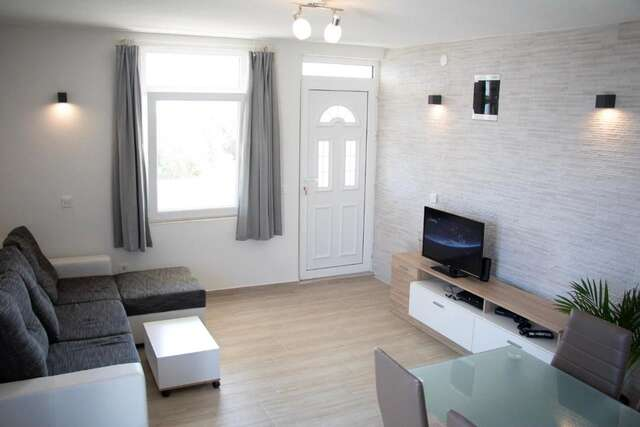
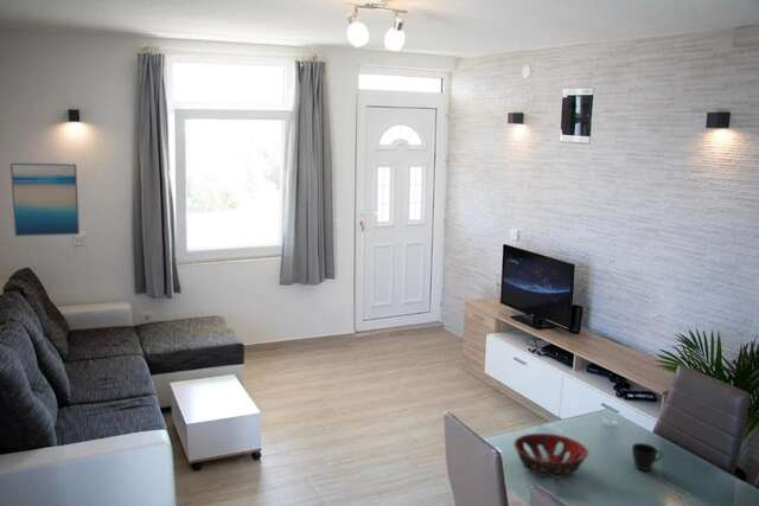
+ decorative bowl (550, 457)
+ cup (645, 457)
+ wall art (45, 199)
